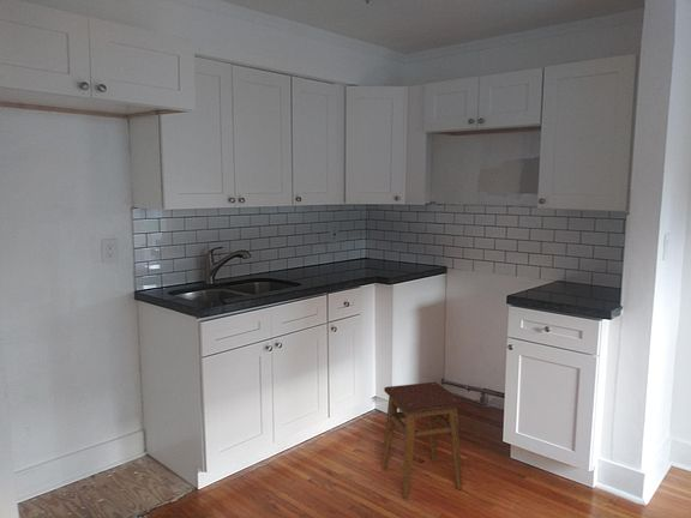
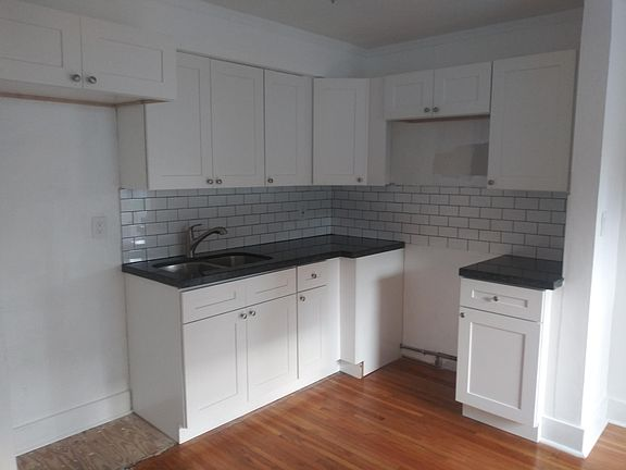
- stool (421, 436)
